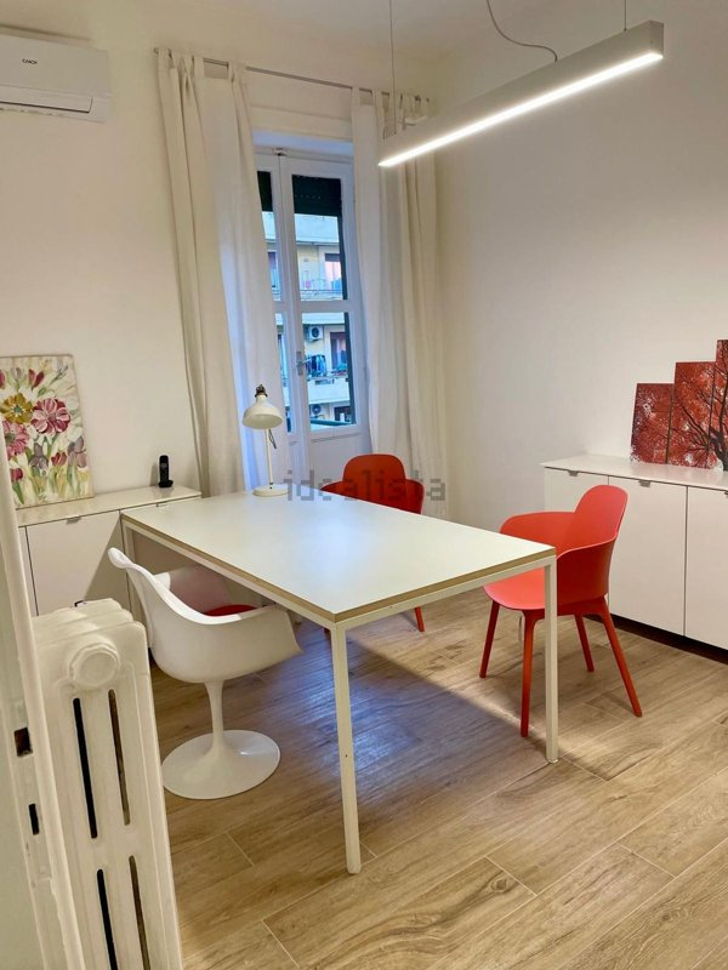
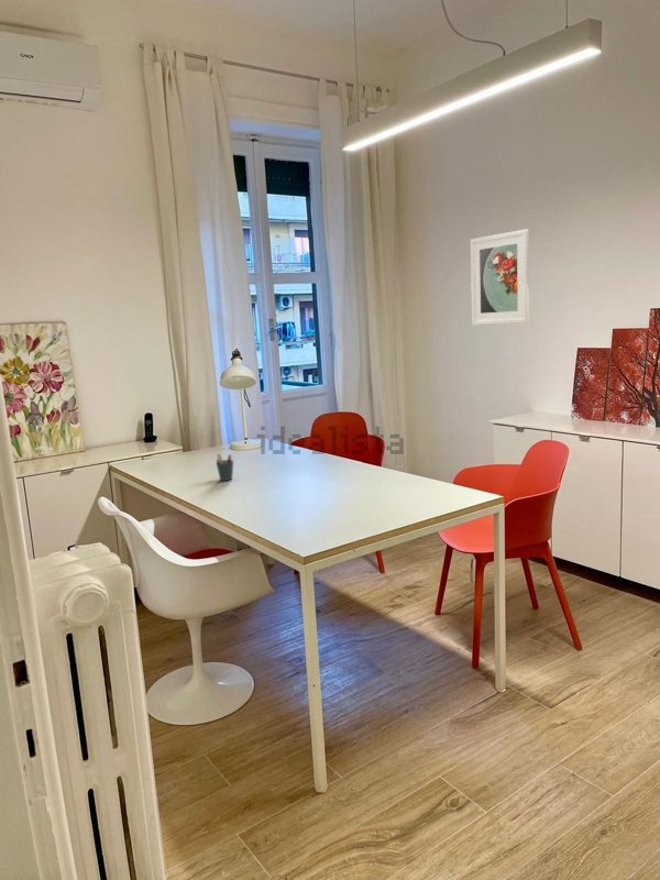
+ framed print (498, 279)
+ pen holder (224, 465)
